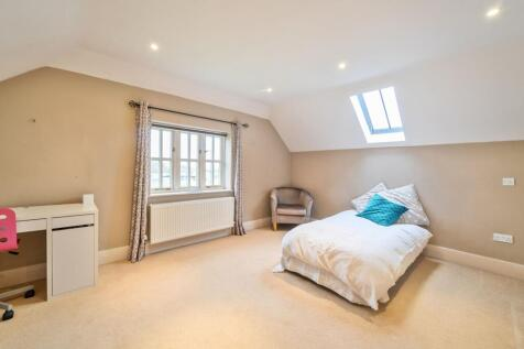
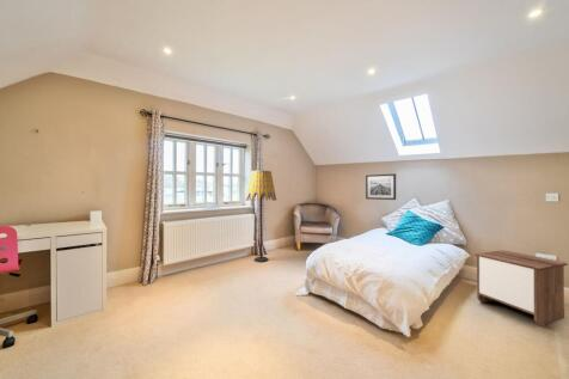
+ floor lamp (261, 215)
+ wall art (380, 187)
+ nightstand (519, 283)
